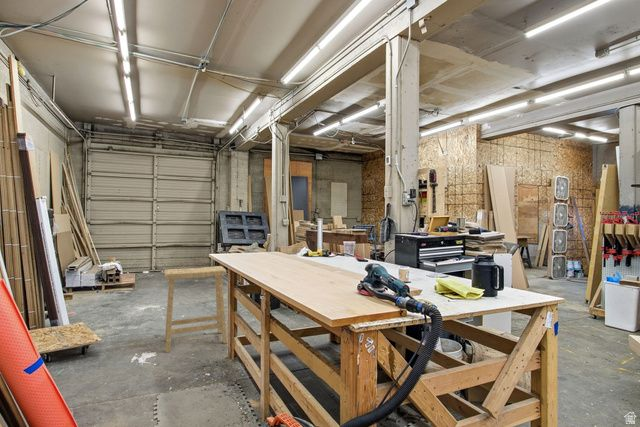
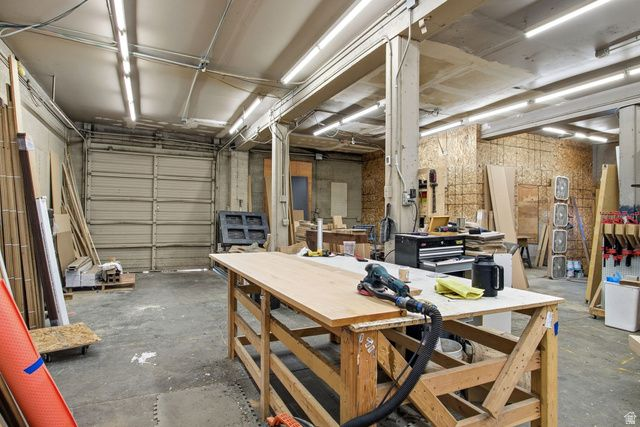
- stool (200, 317)
